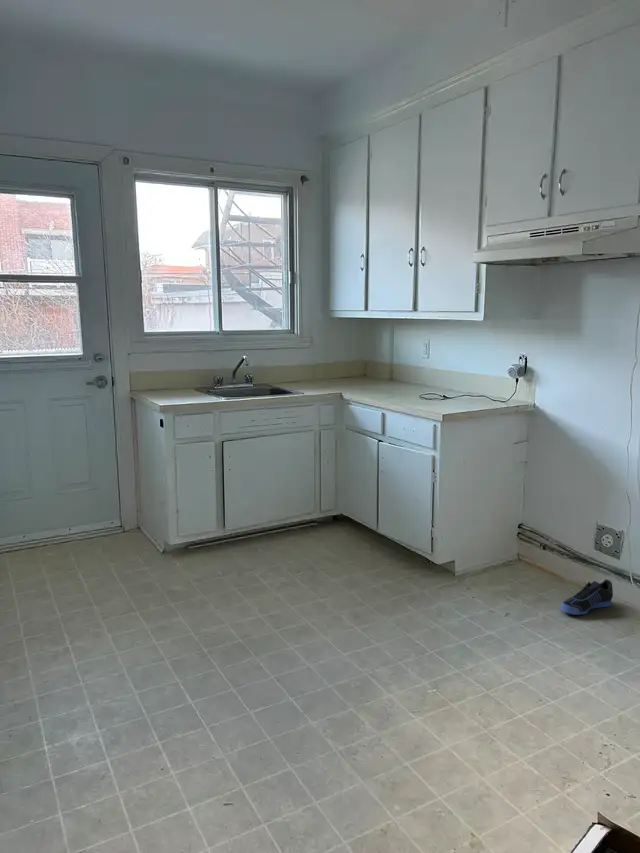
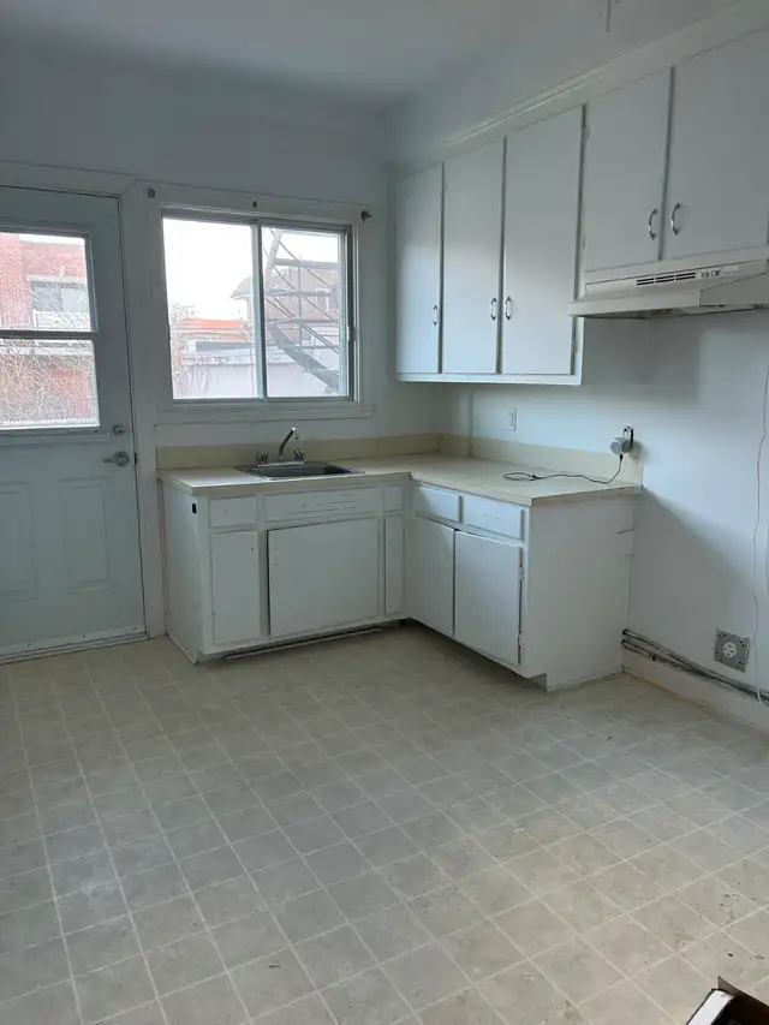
- sneaker (586, 595)
